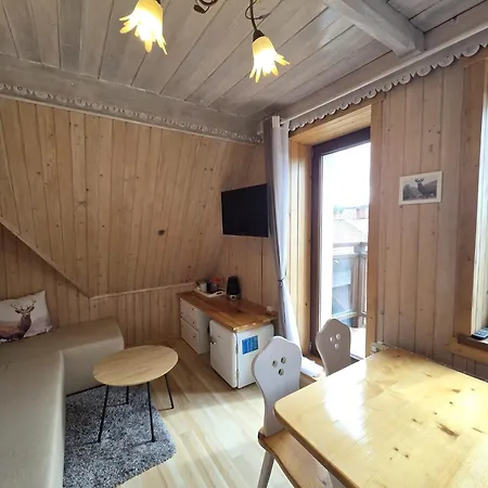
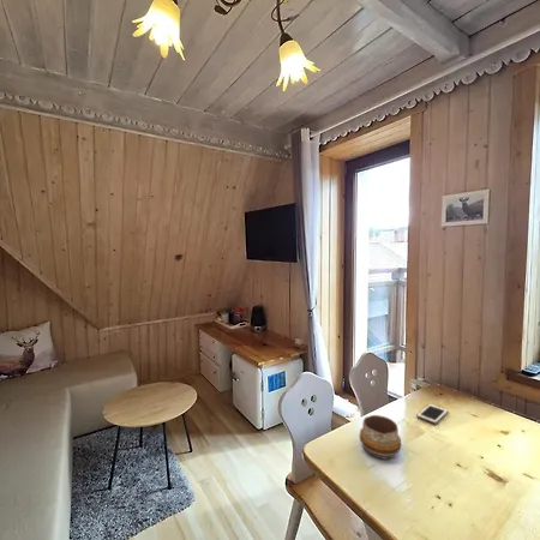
+ cell phone (432, 413)
+ decorative bowl (379, 436)
